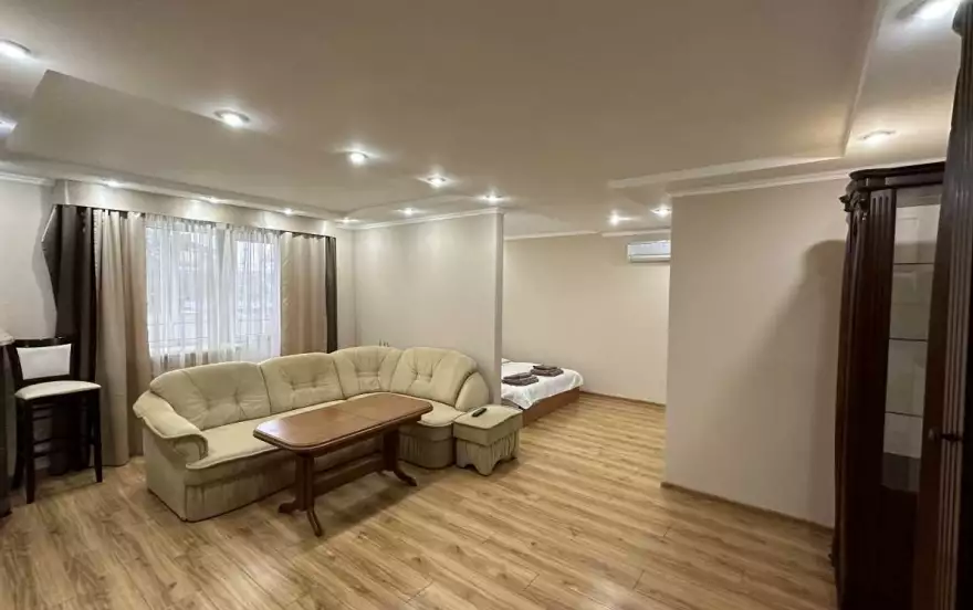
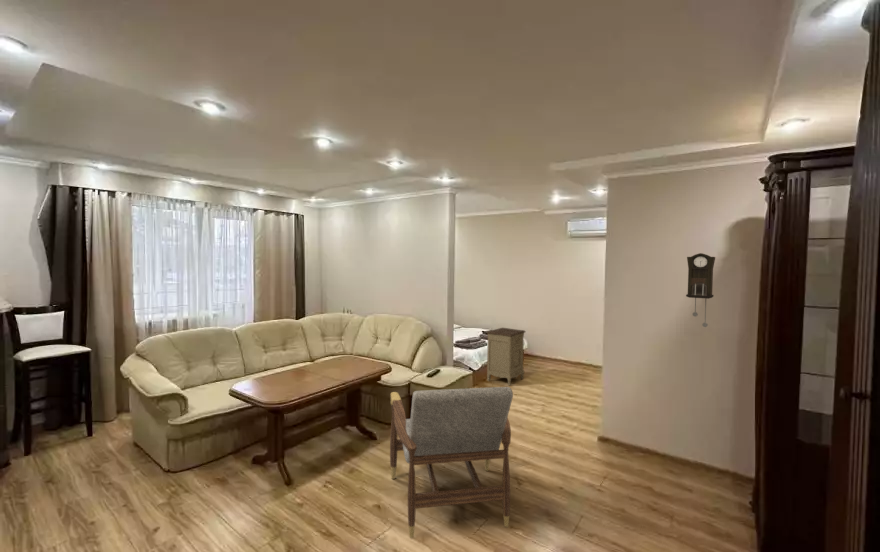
+ armchair (449, 433)
+ nightstand (508, 355)
+ pendulum clock (700, 290)
